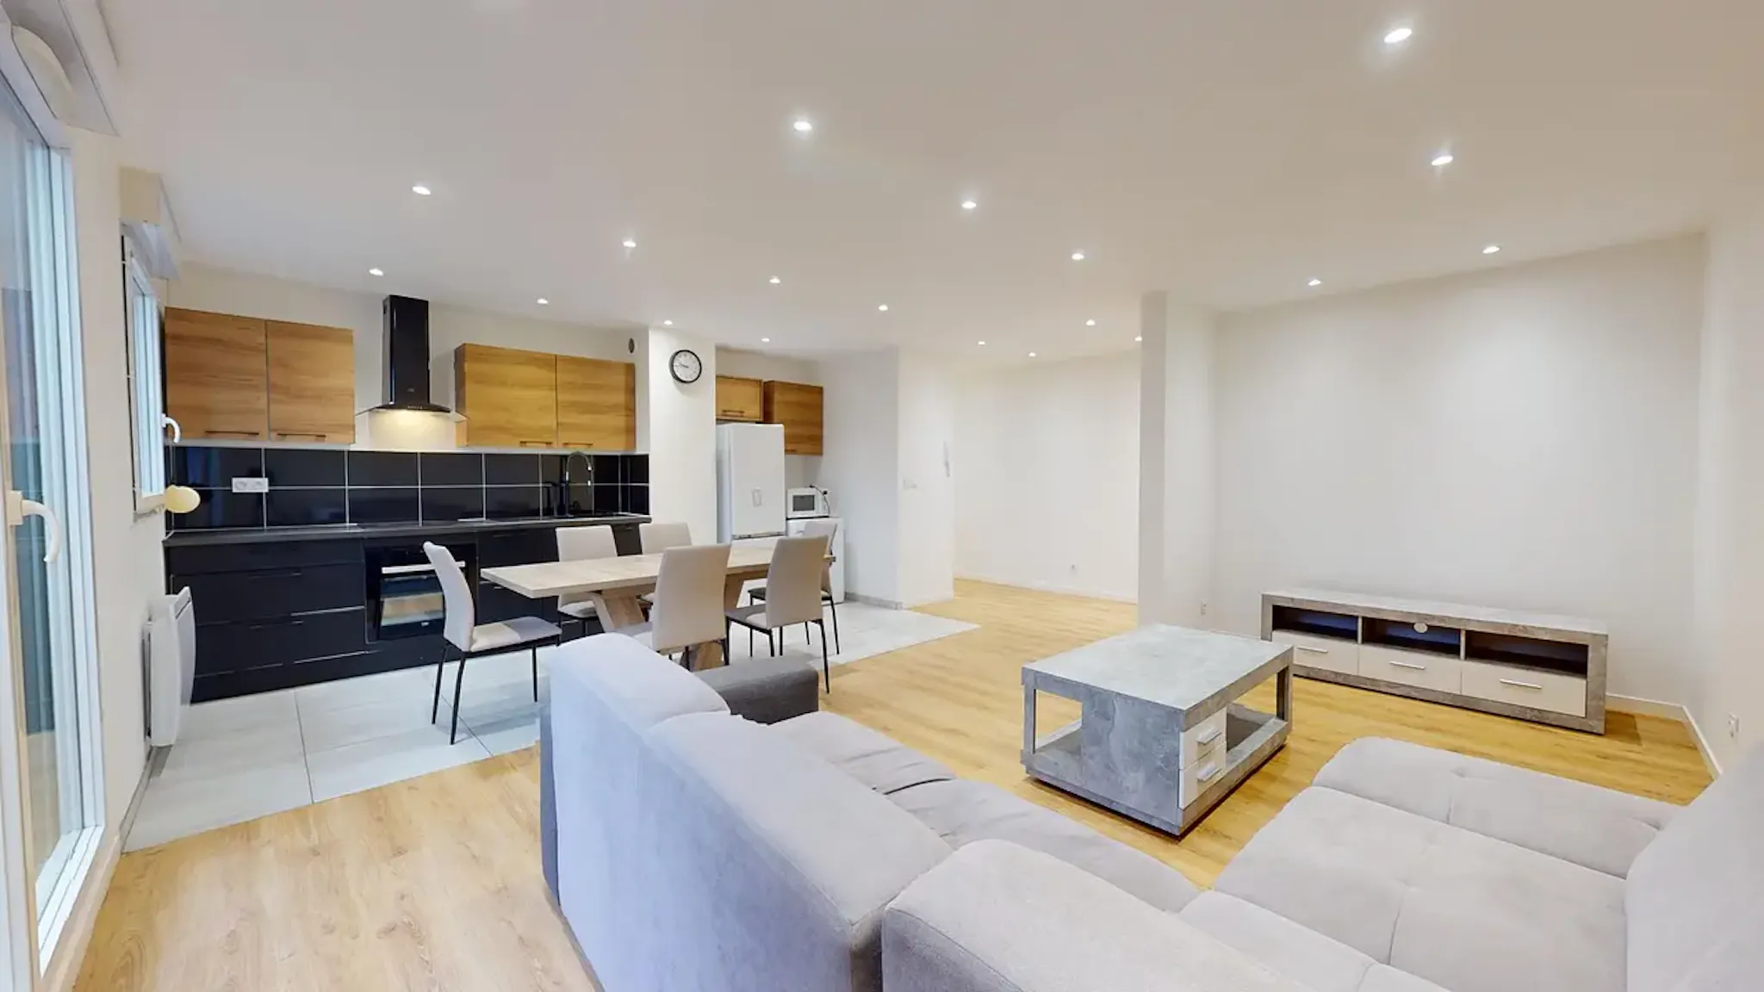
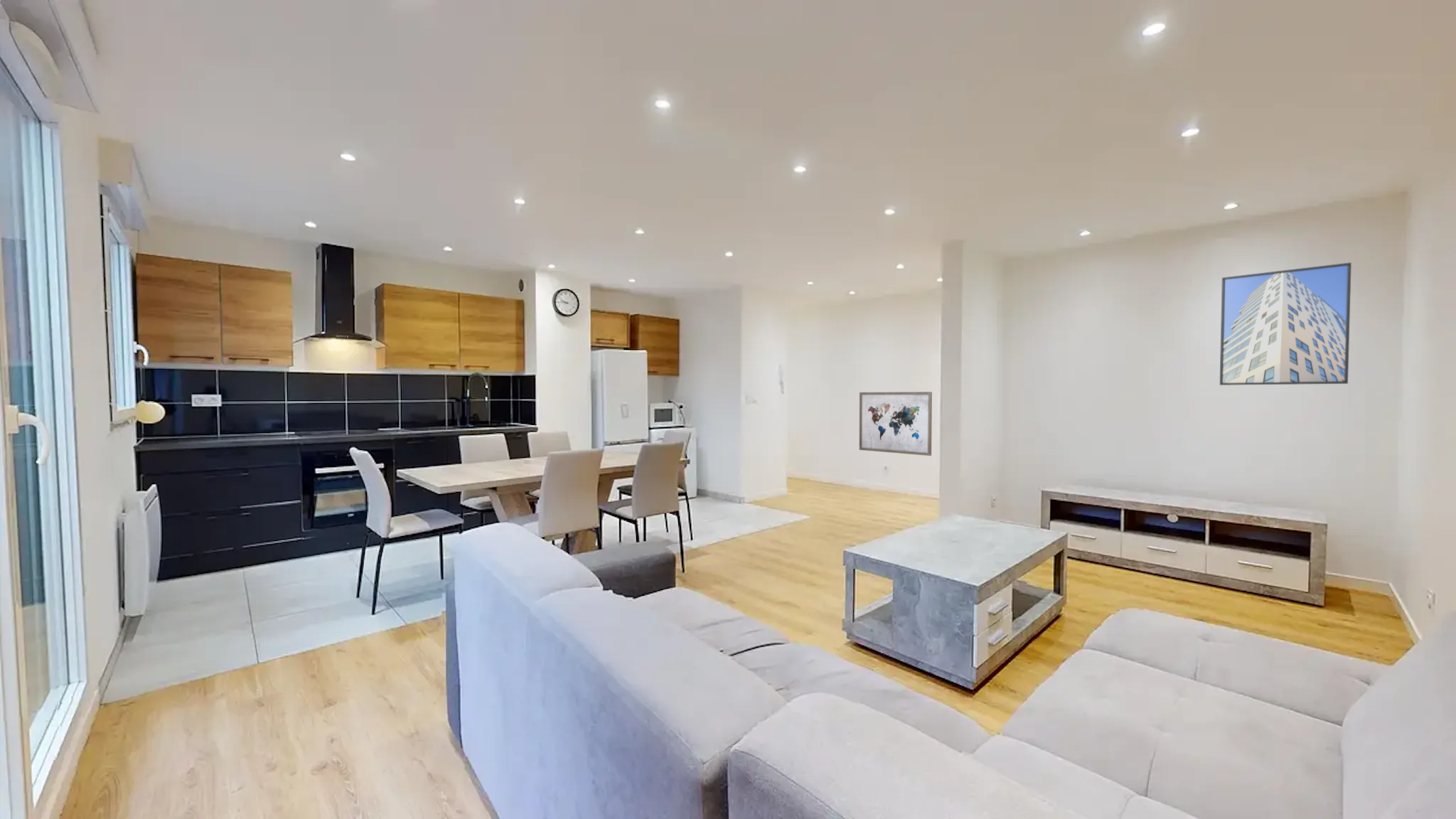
+ wall art (894, 422)
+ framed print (1281, 327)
